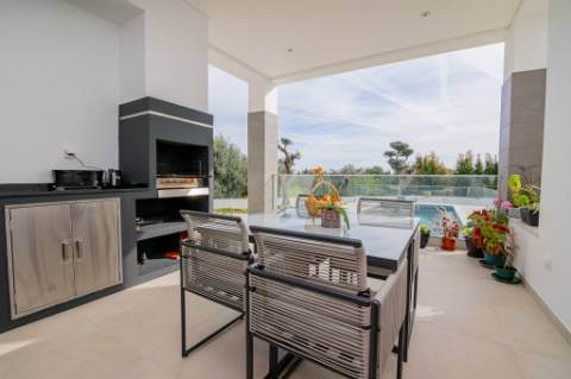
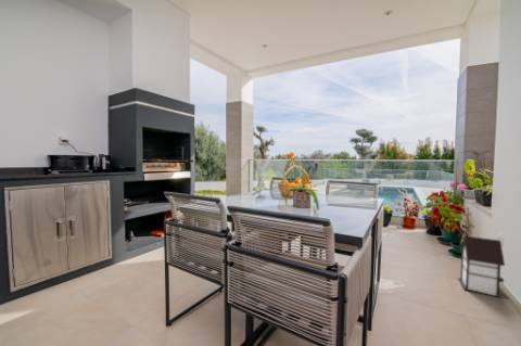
+ lantern (482, 262)
